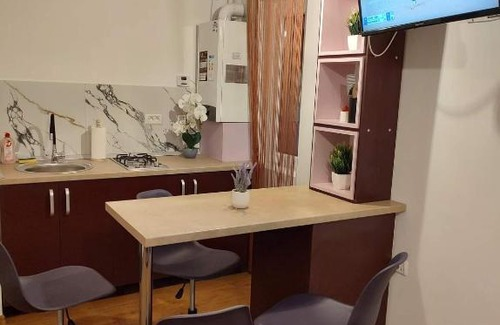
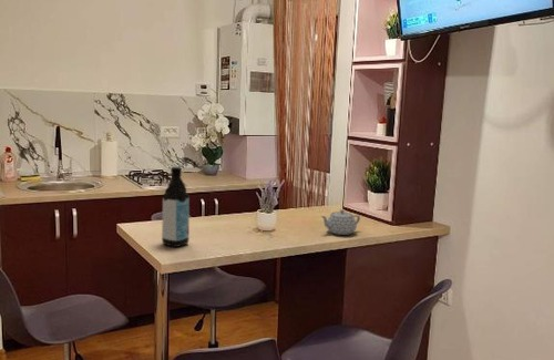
+ teapot (340, 220)
+ water bottle (175, 206)
